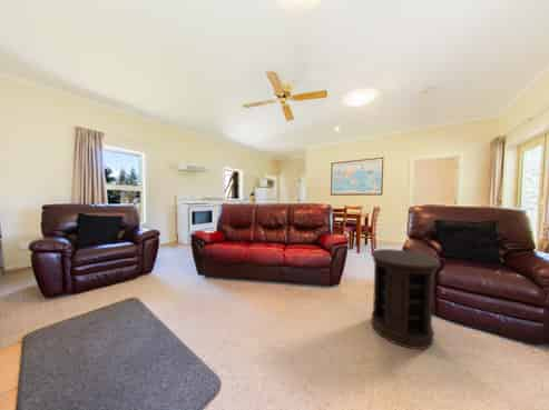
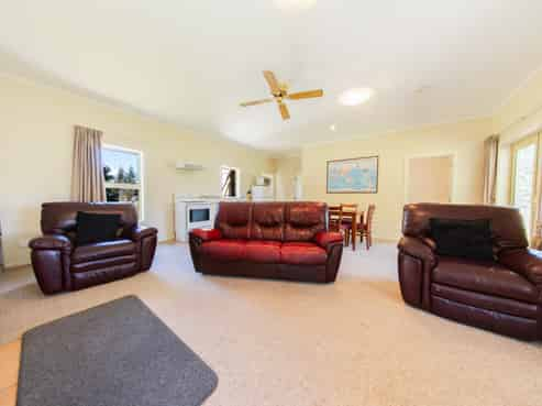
- side table (401, 293)
